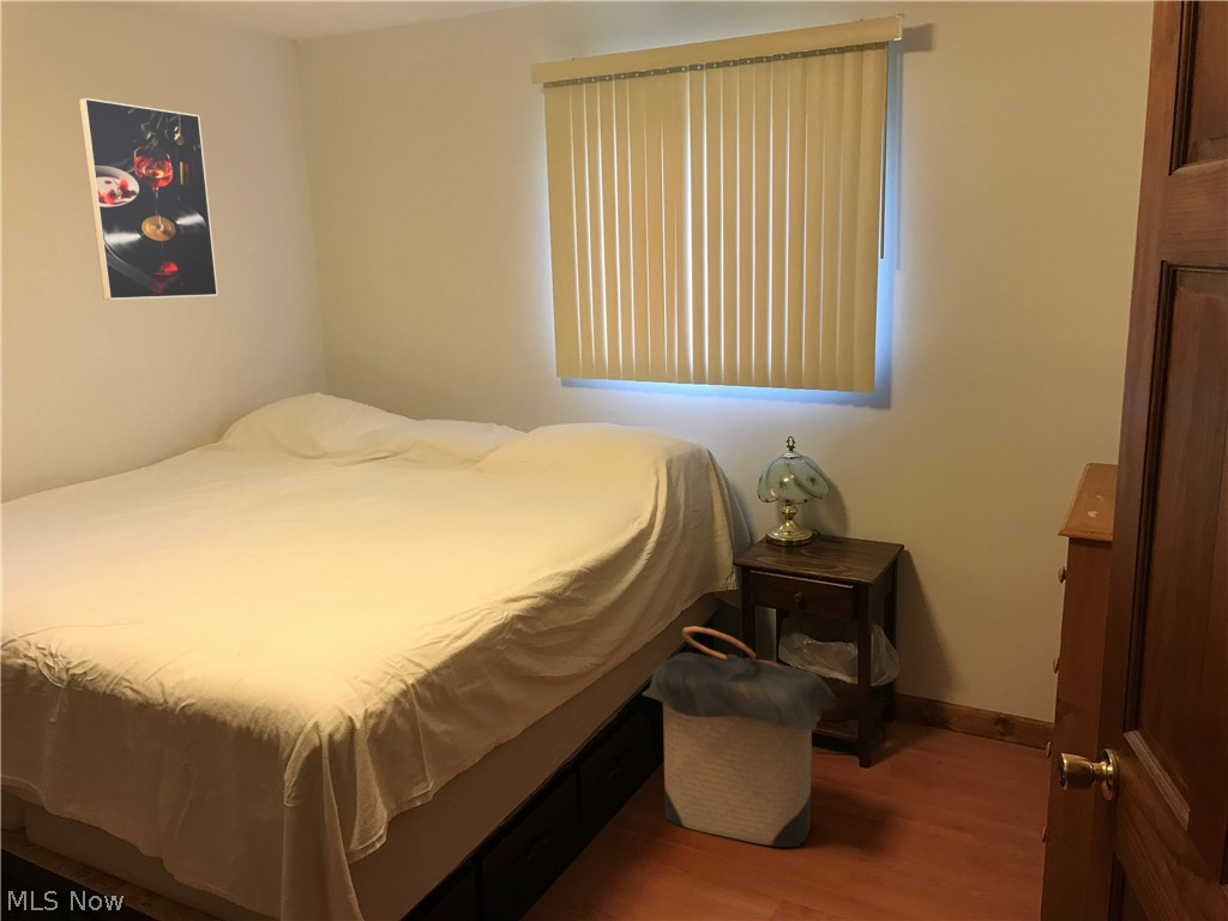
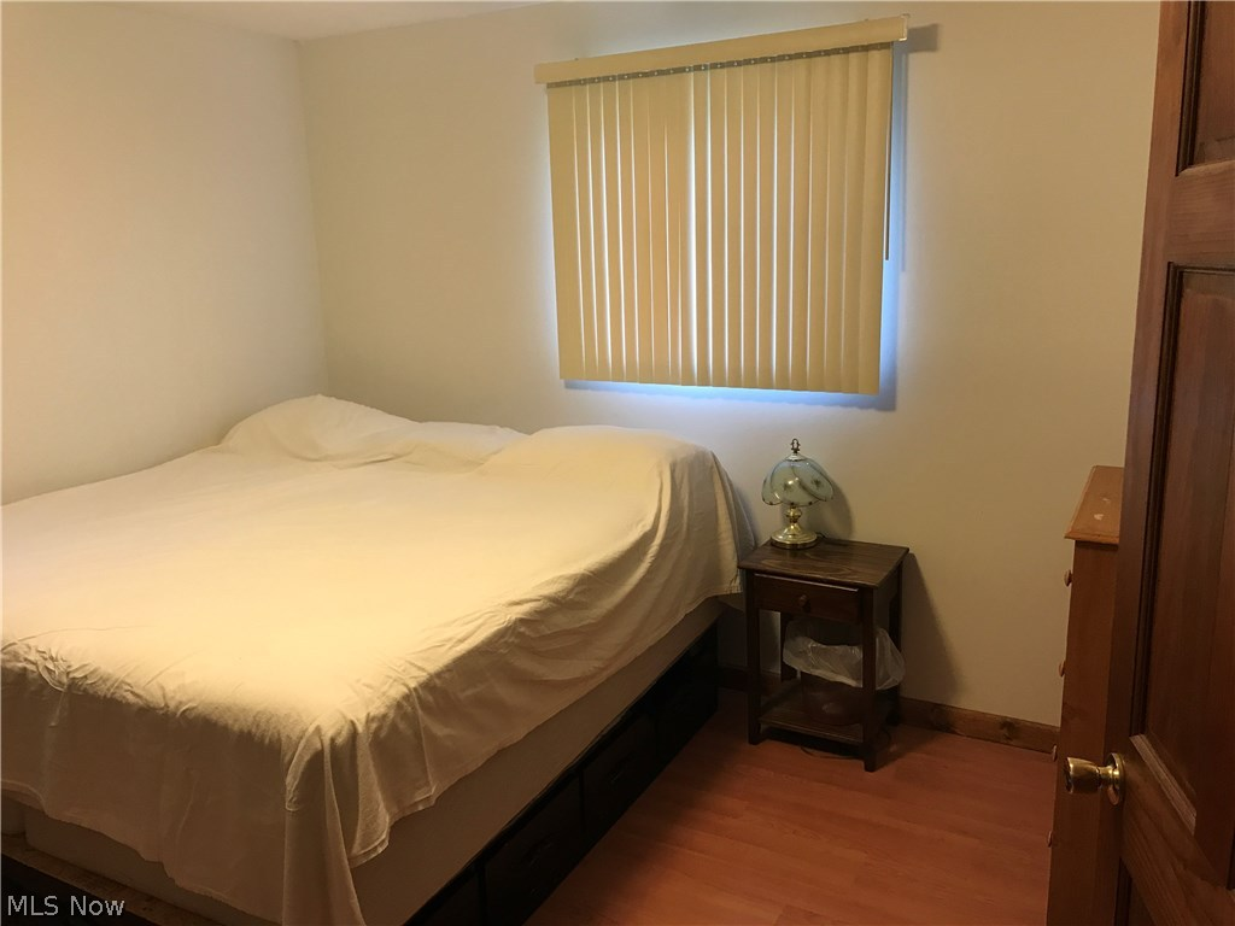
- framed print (152, 204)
- laundry hamper (740, 722)
